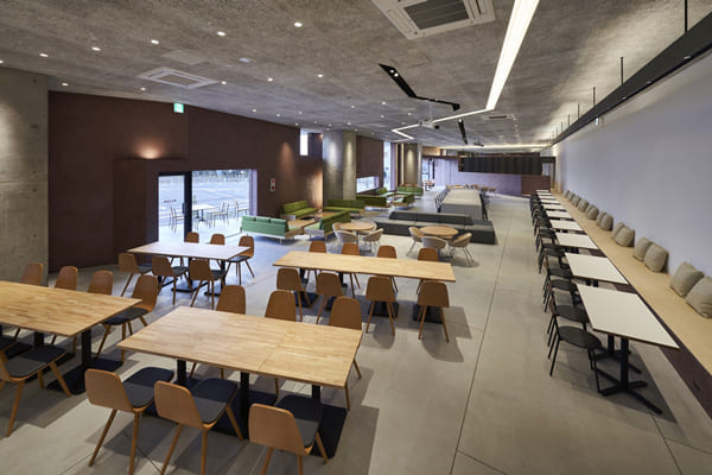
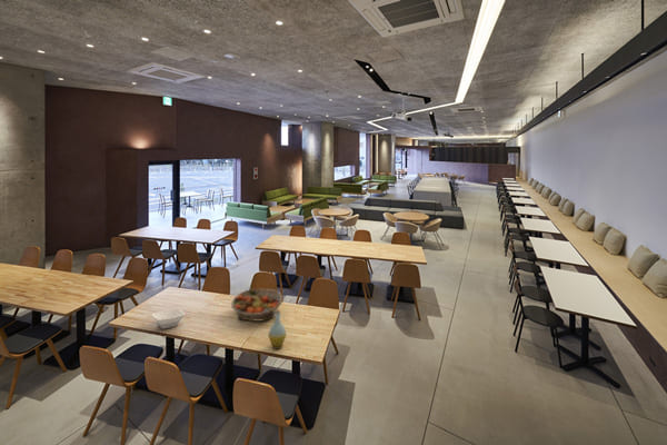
+ fruit basket (257, 304)
+ bowl (168, 319)
+ bottle (277, 328)
